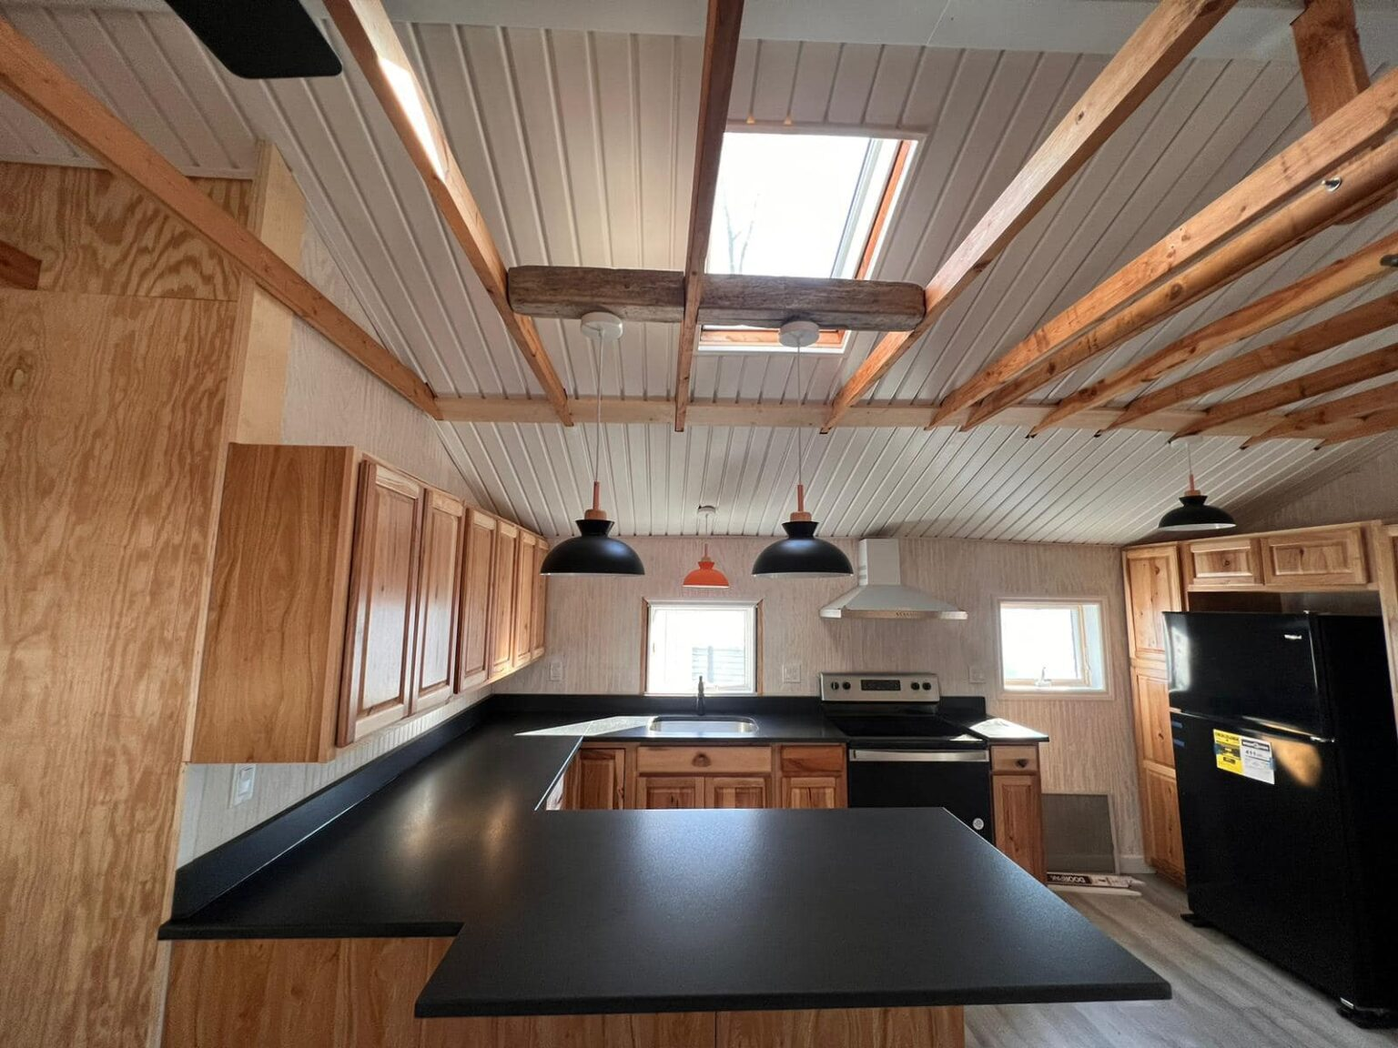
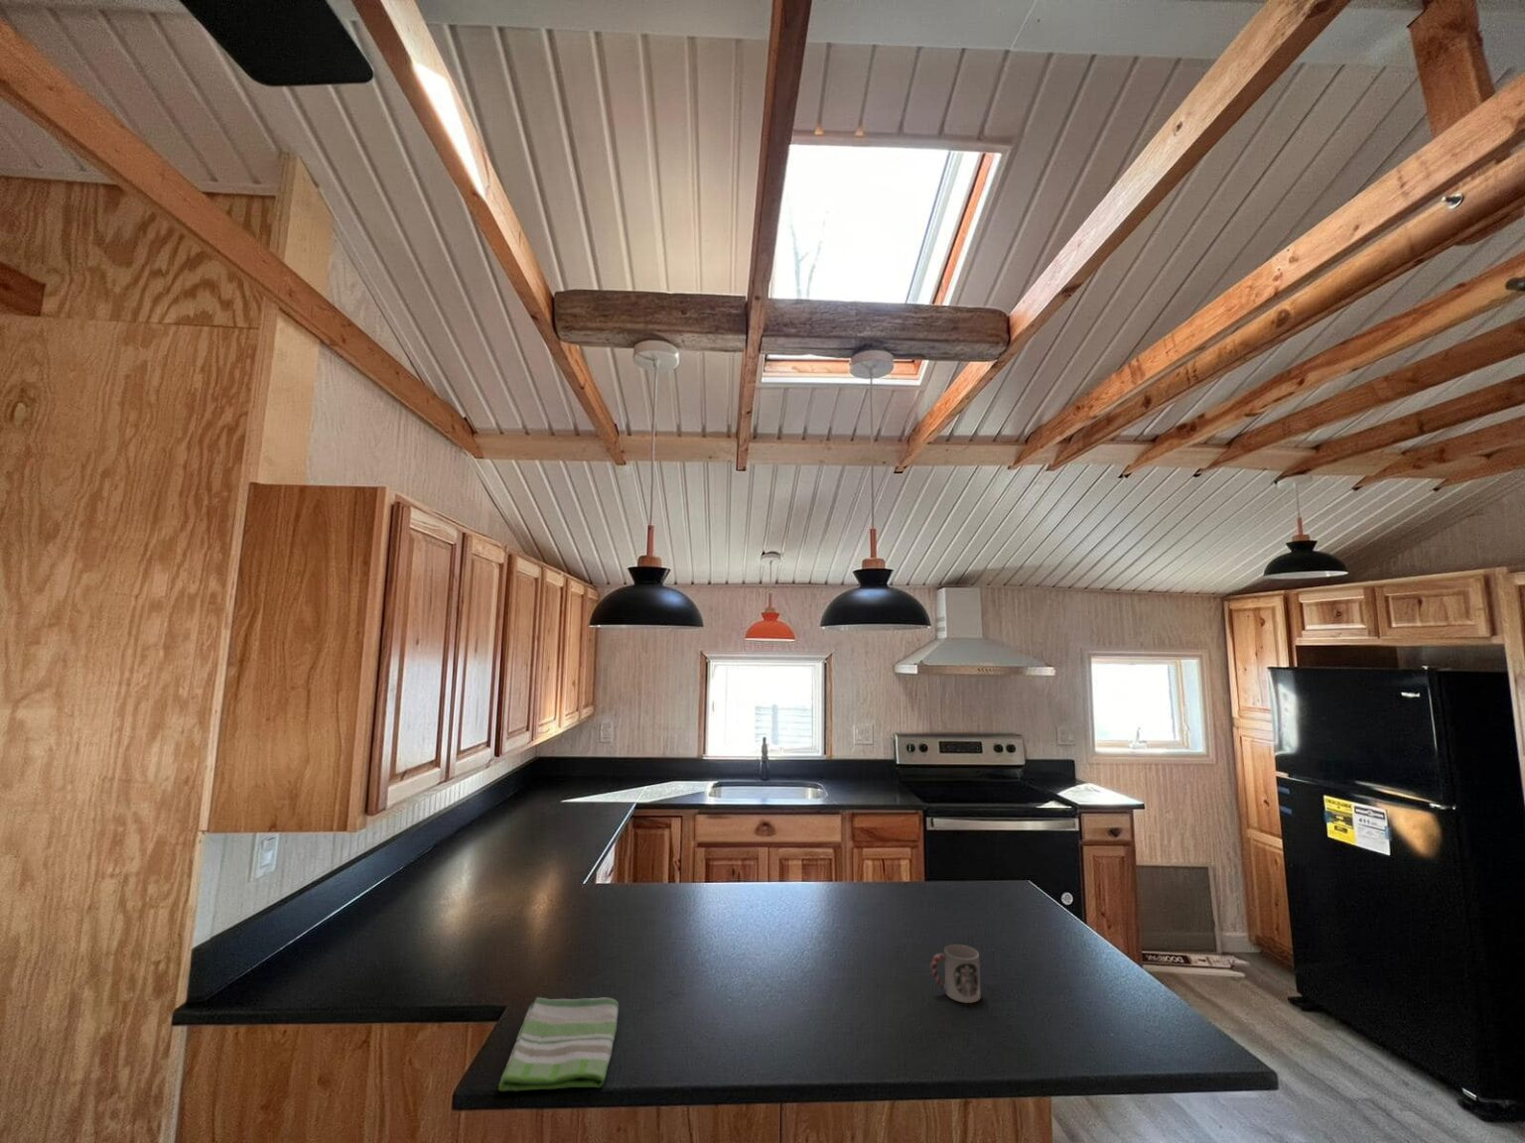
+ cup (955, 973)
+ dish towel (564, 1037)
